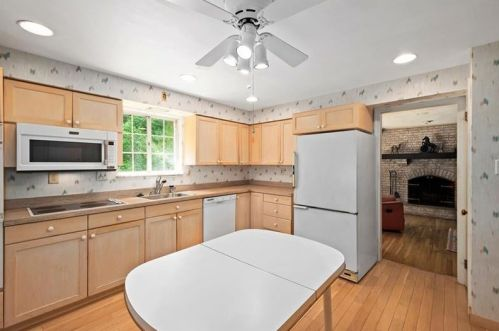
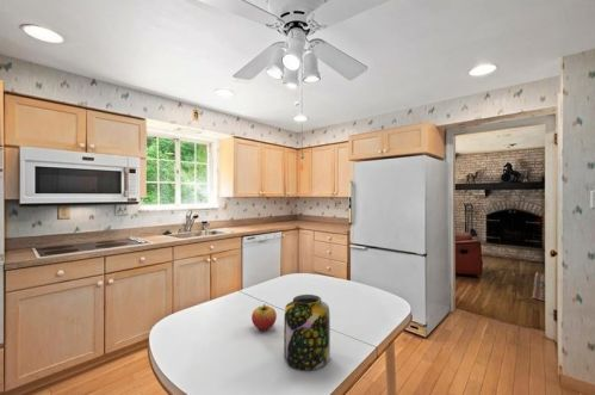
+ jar (306, 328)
+ fruit (264, 314)
